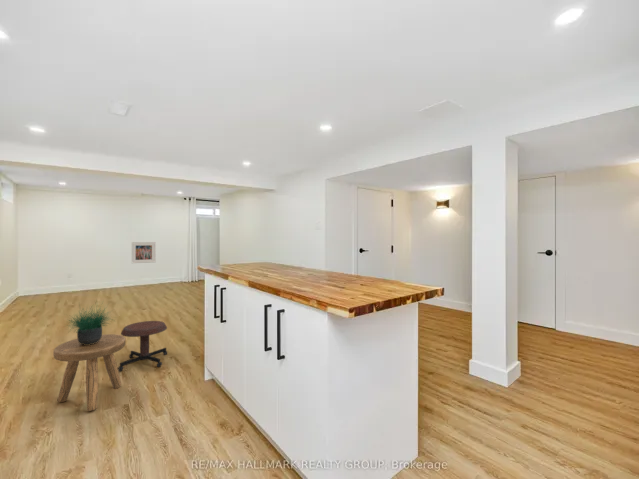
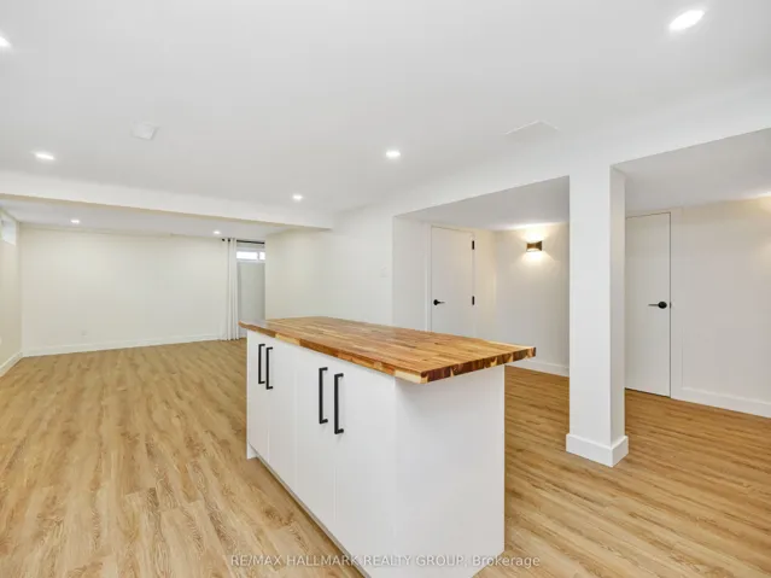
- stool (144, 343)
- stool (91, 370)
- potted plant (90, 320)
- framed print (143, 252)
